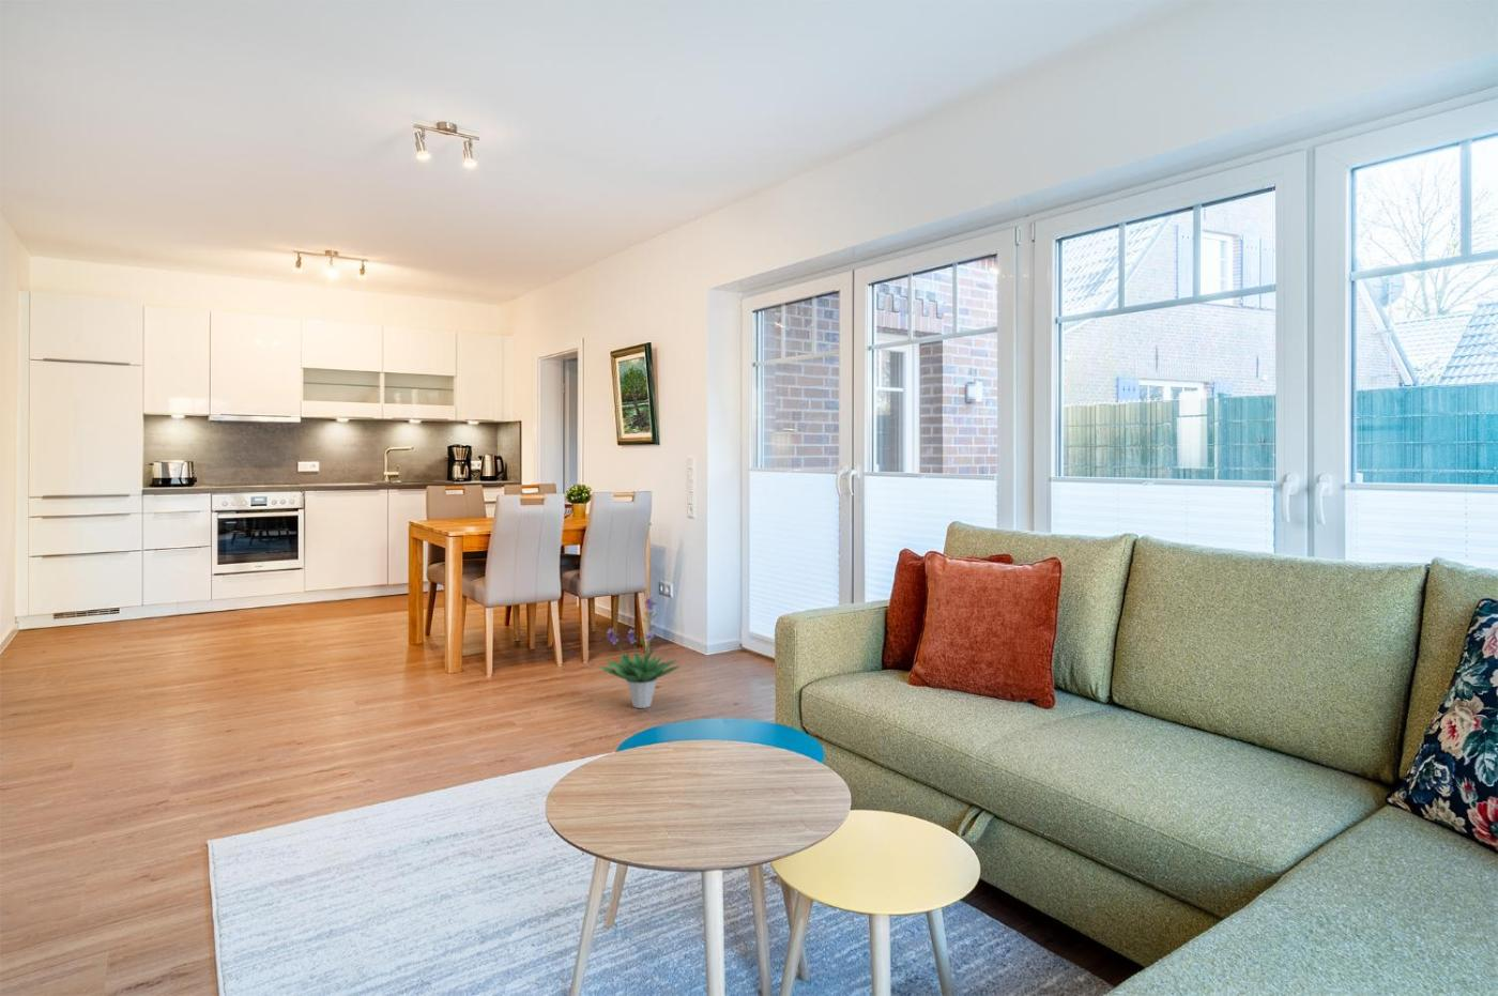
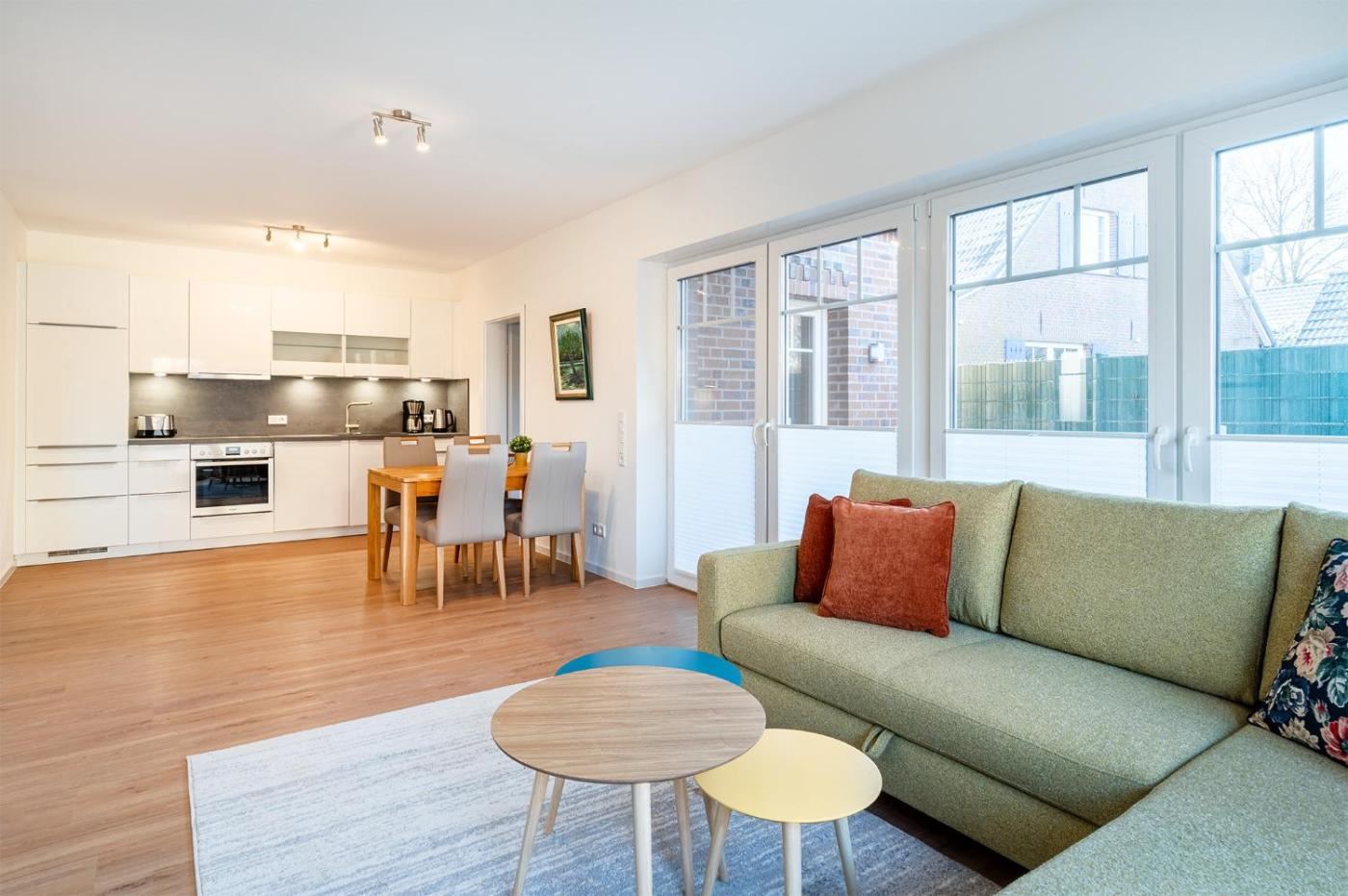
- potted plant (639, 654)
